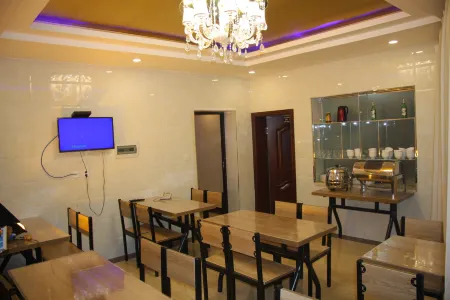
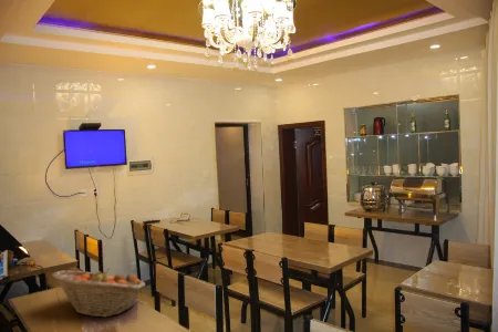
+ fruit basket (100, 287)
